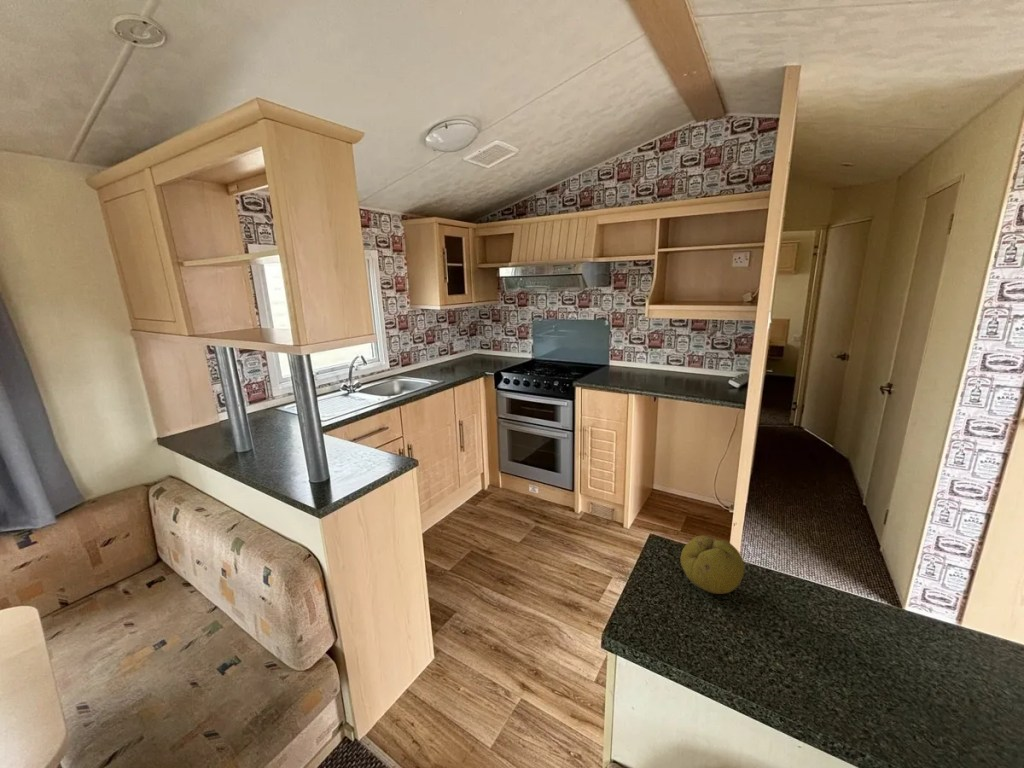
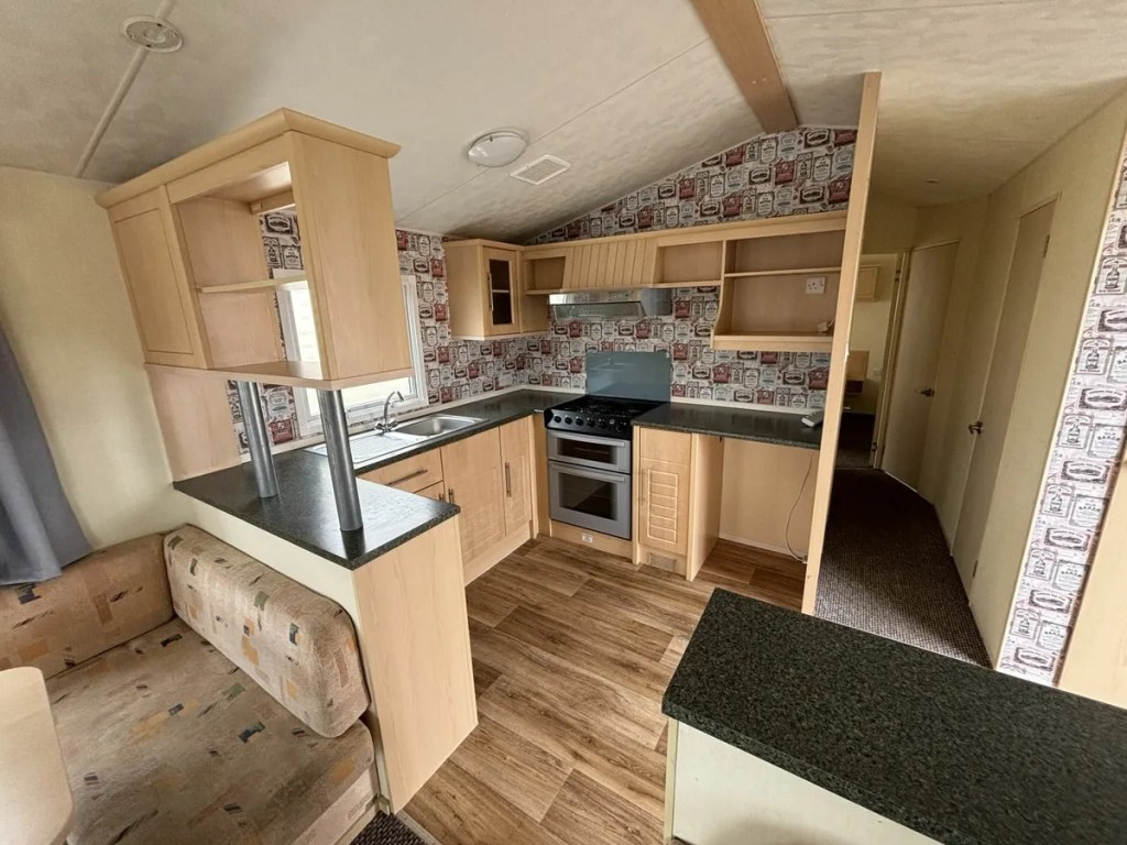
- fruit (712, 565)
